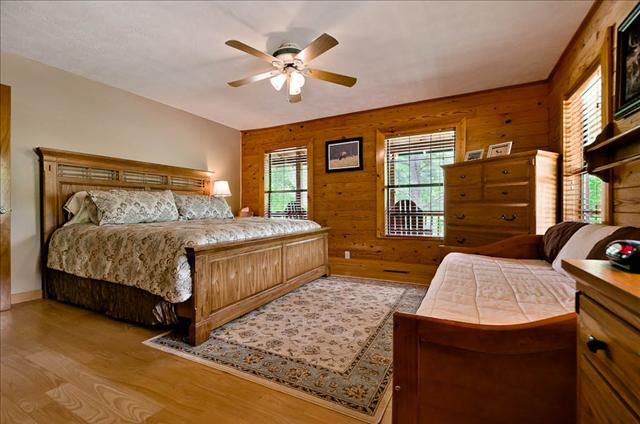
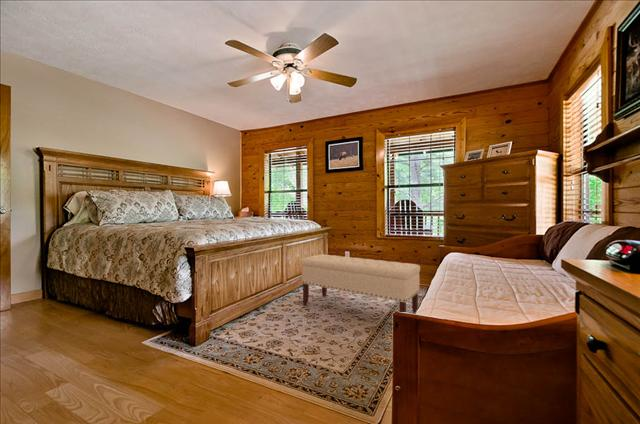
+ bench (357, 285)
